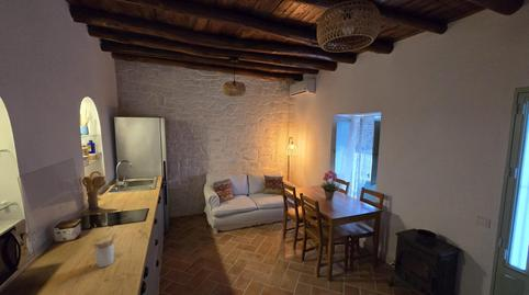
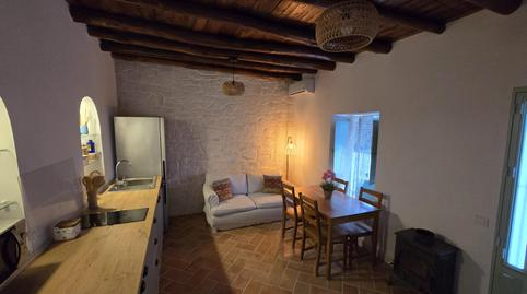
- utensil holder (103, 251)
